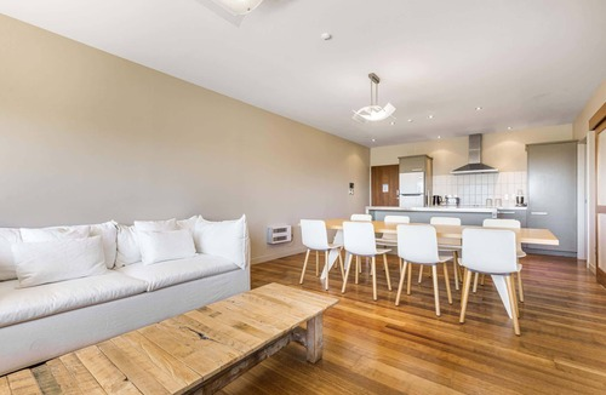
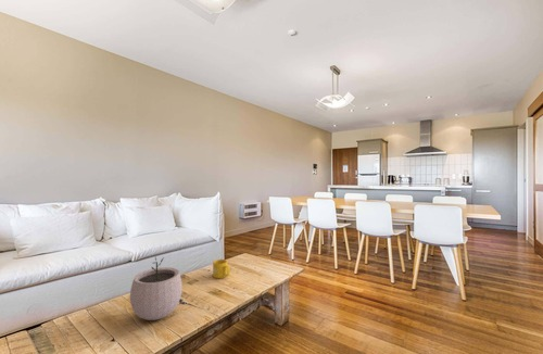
+ plant pot (156, 286)
+ mug (222, 268)
